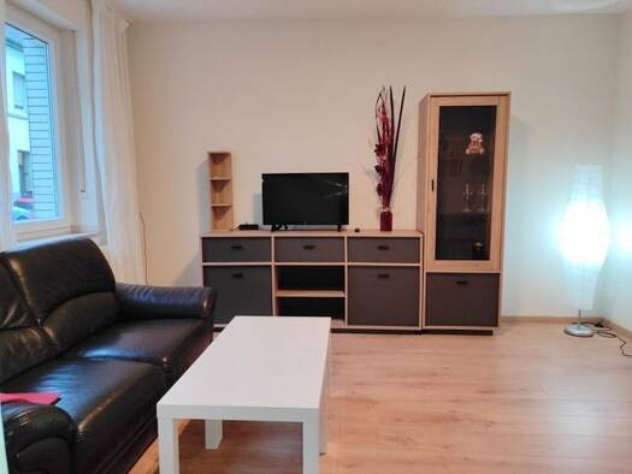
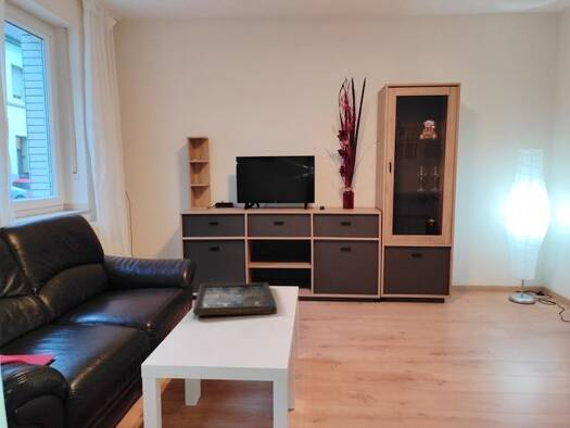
+ decorative tray (235, 297)
